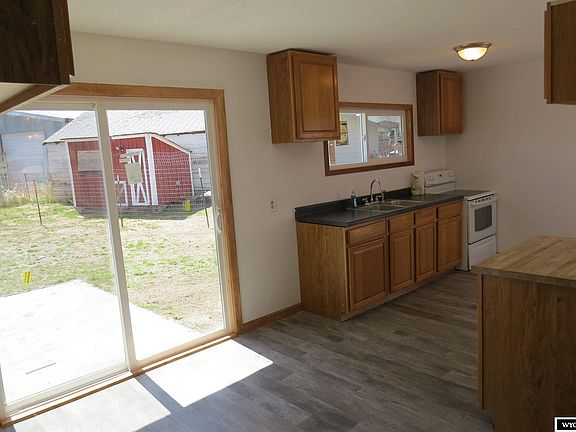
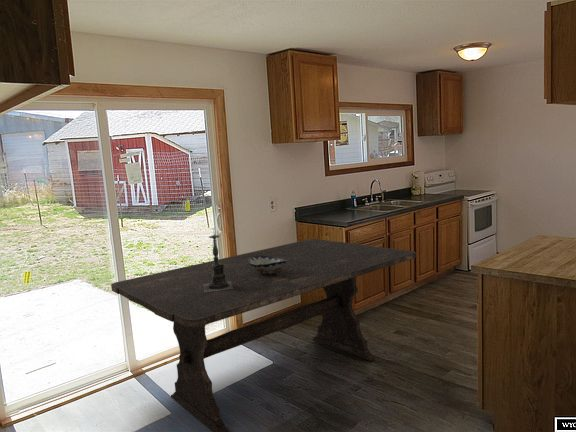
+ candle holder (215, 256)
+ dining table (274, 323)
+ decorative bowl (268, 265)
